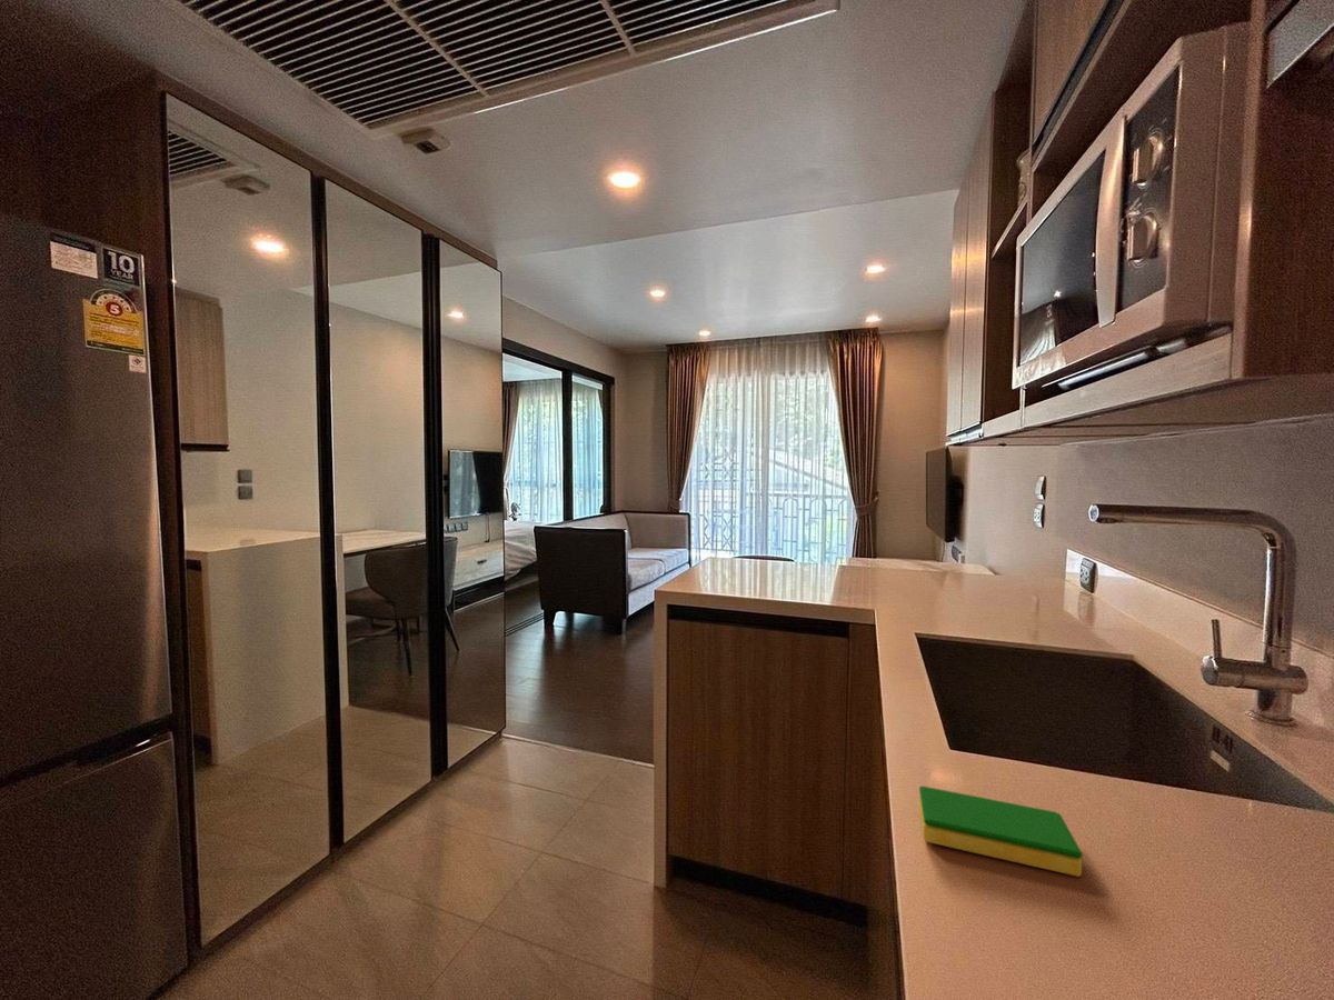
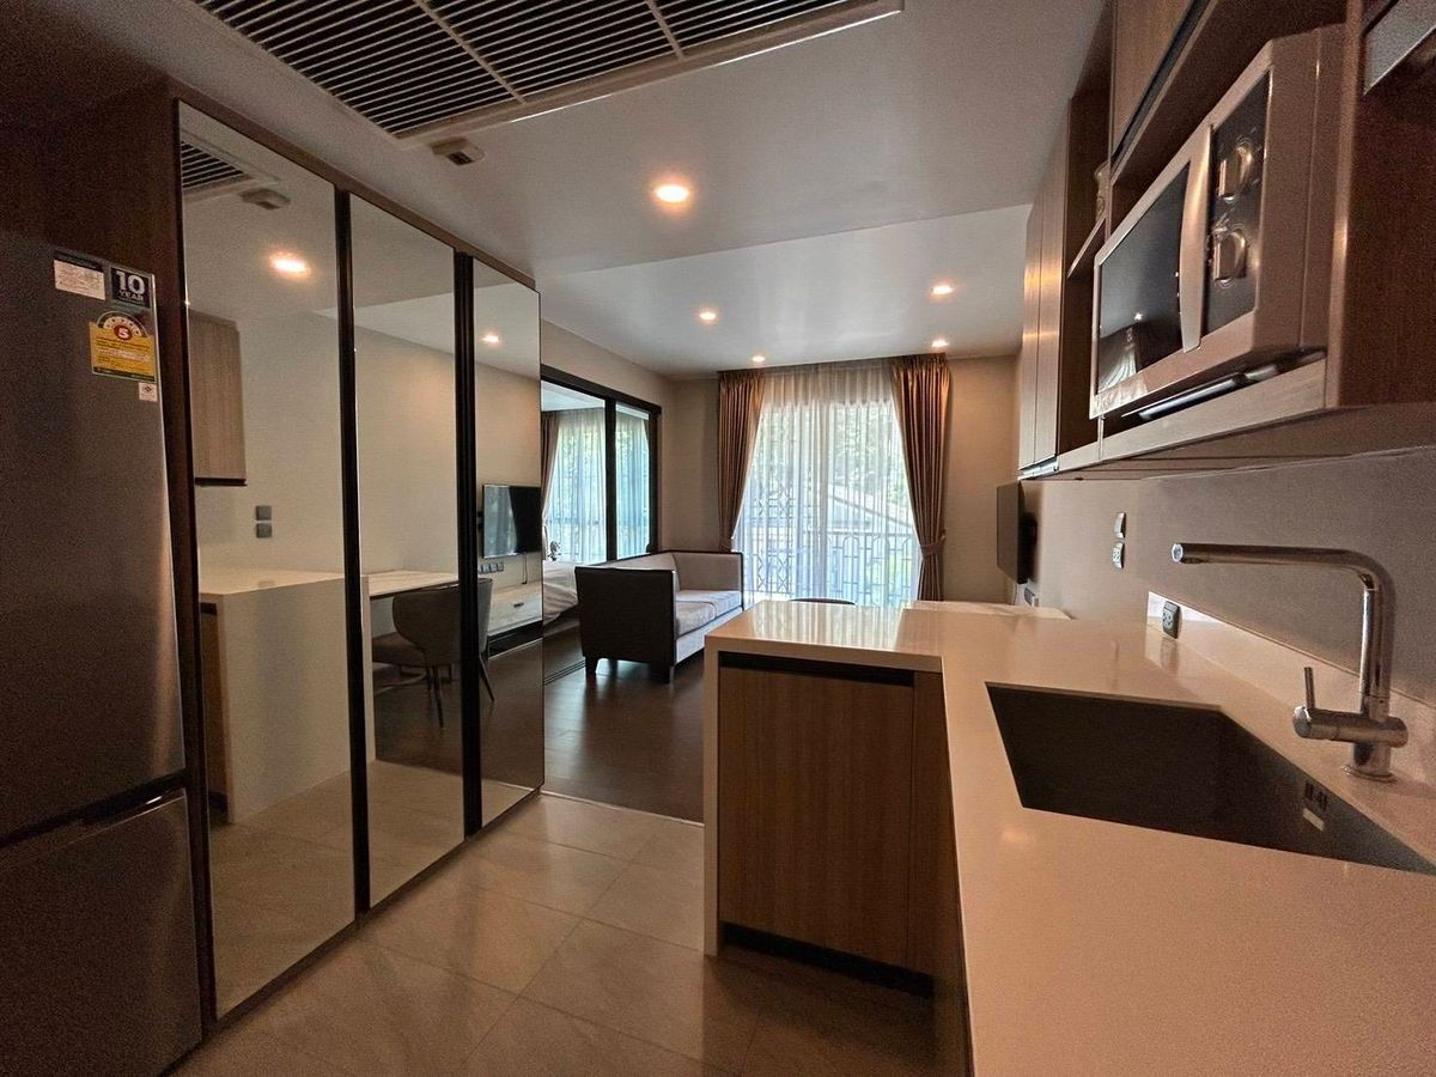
- dish sponge (992, 827)
